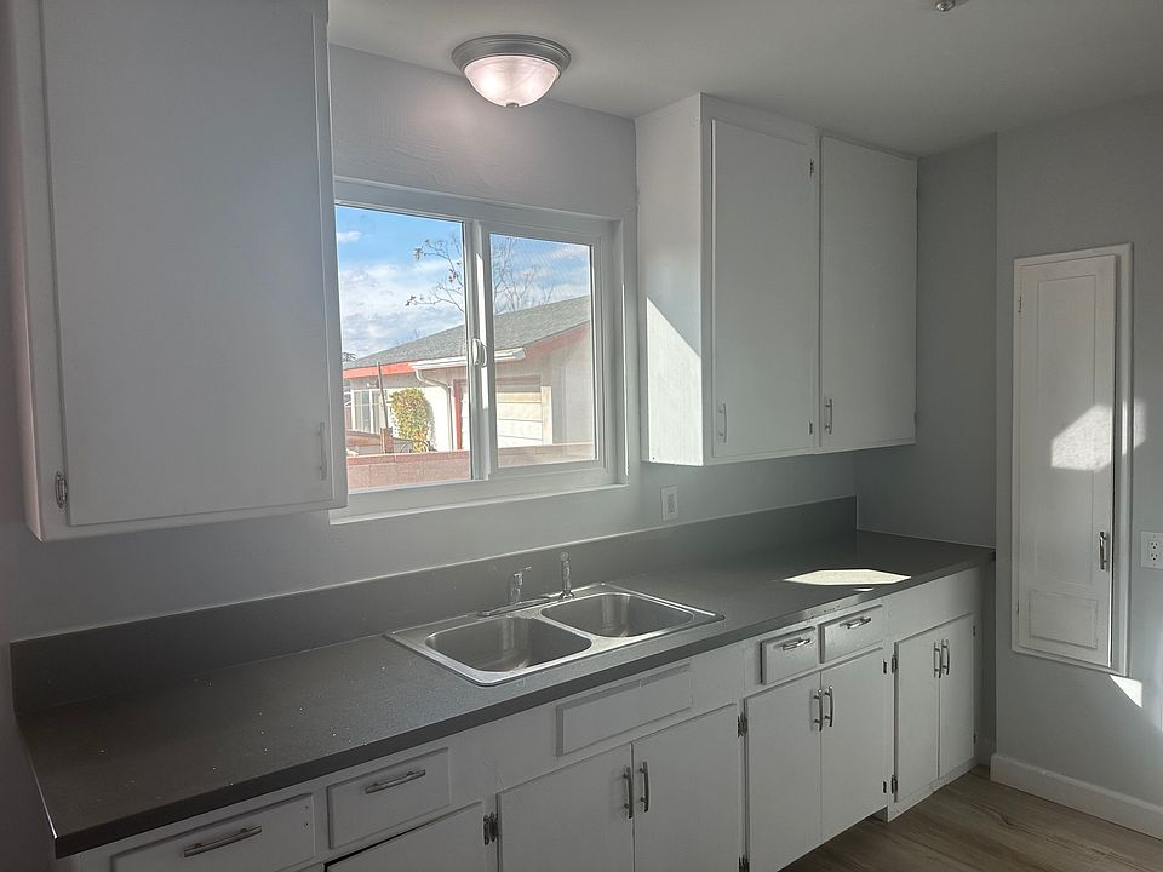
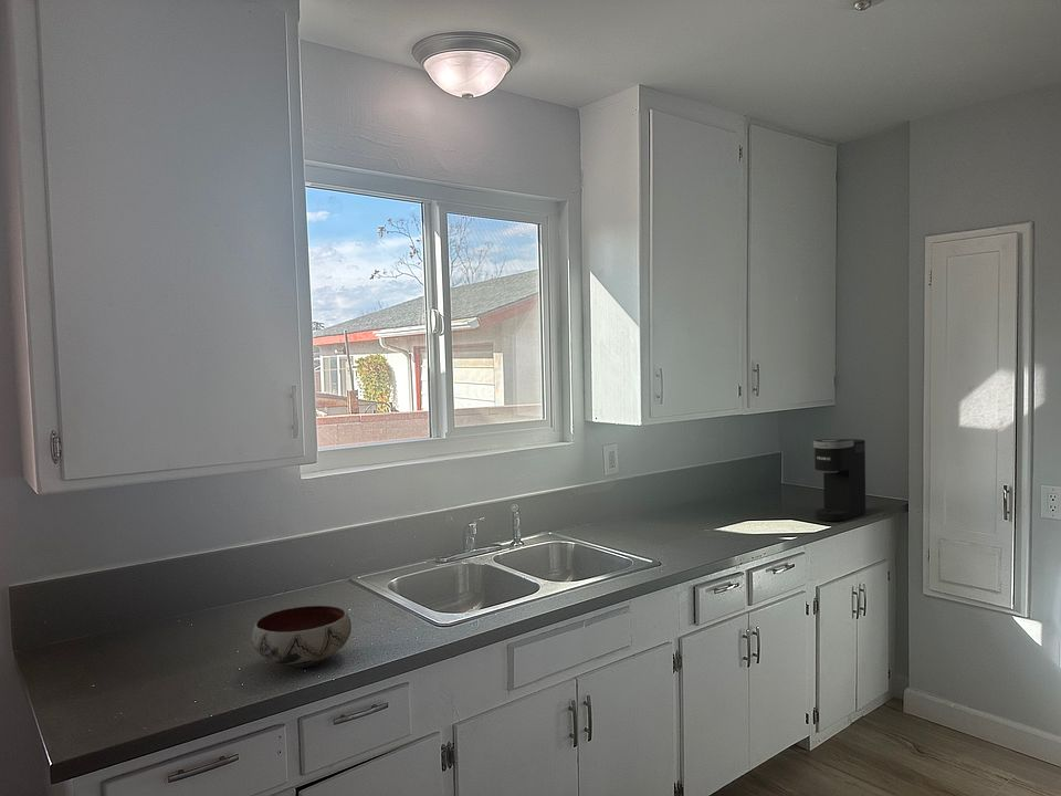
+ bowl (302, 640)
+ coffee maker (840, 476)
